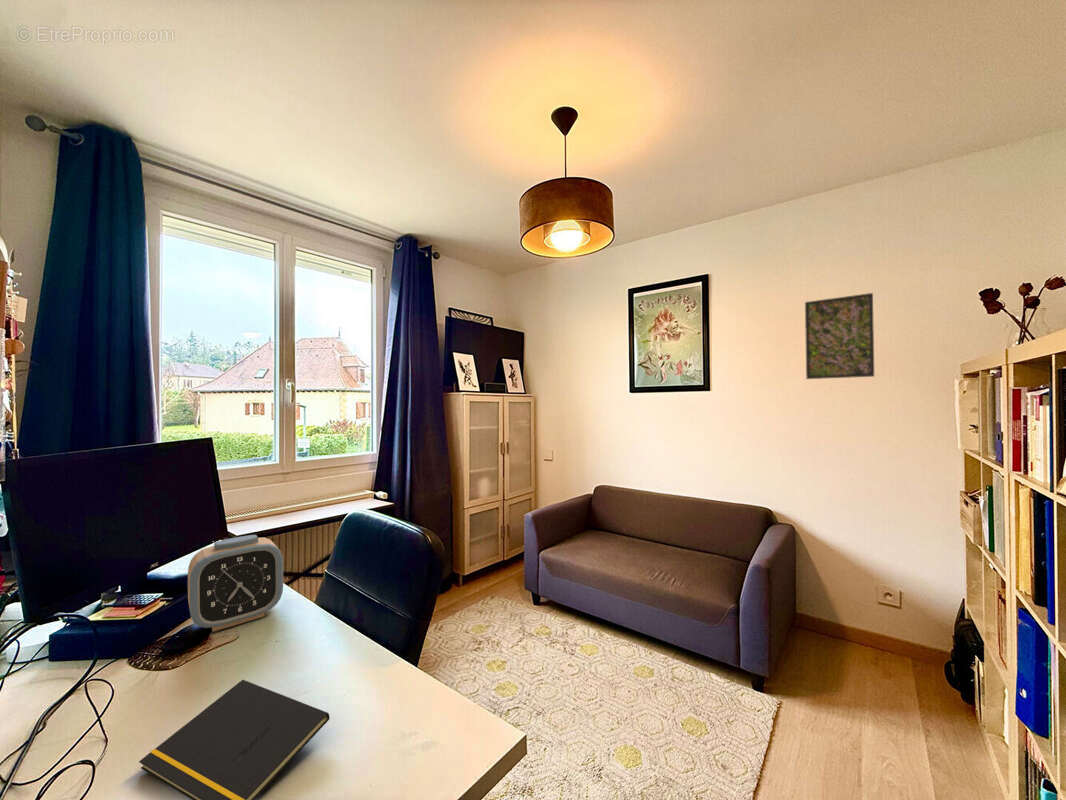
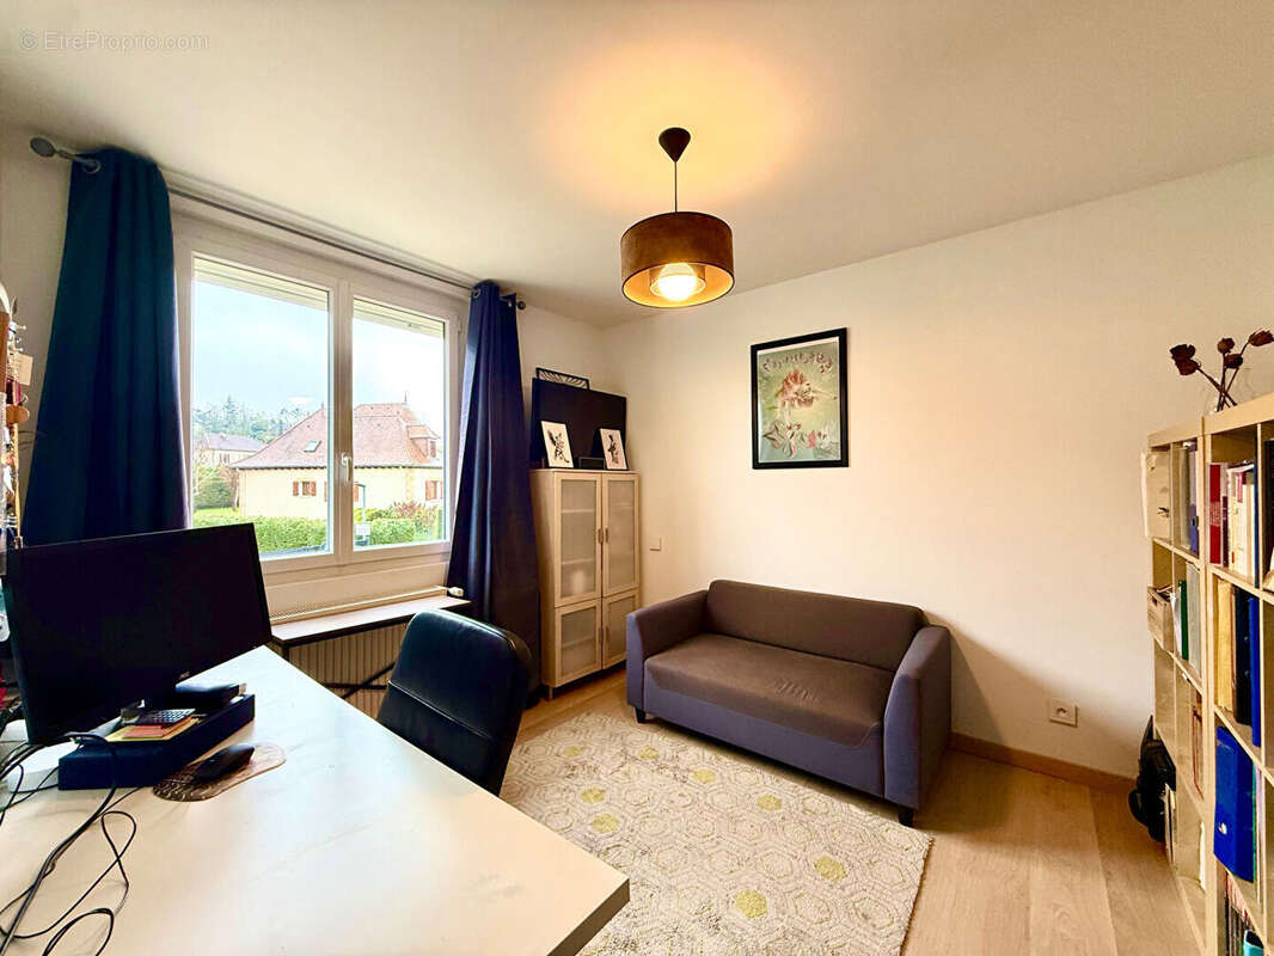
- alarm clock (237, 579)
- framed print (838, 337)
- notepad (238, 739)
